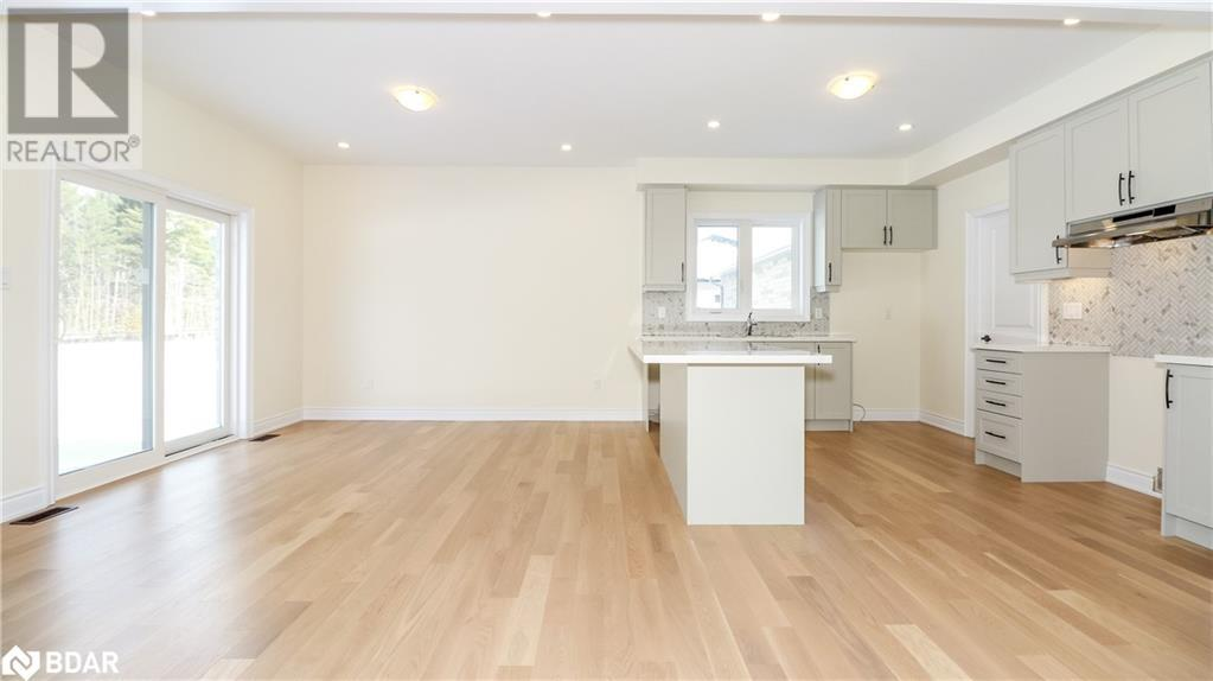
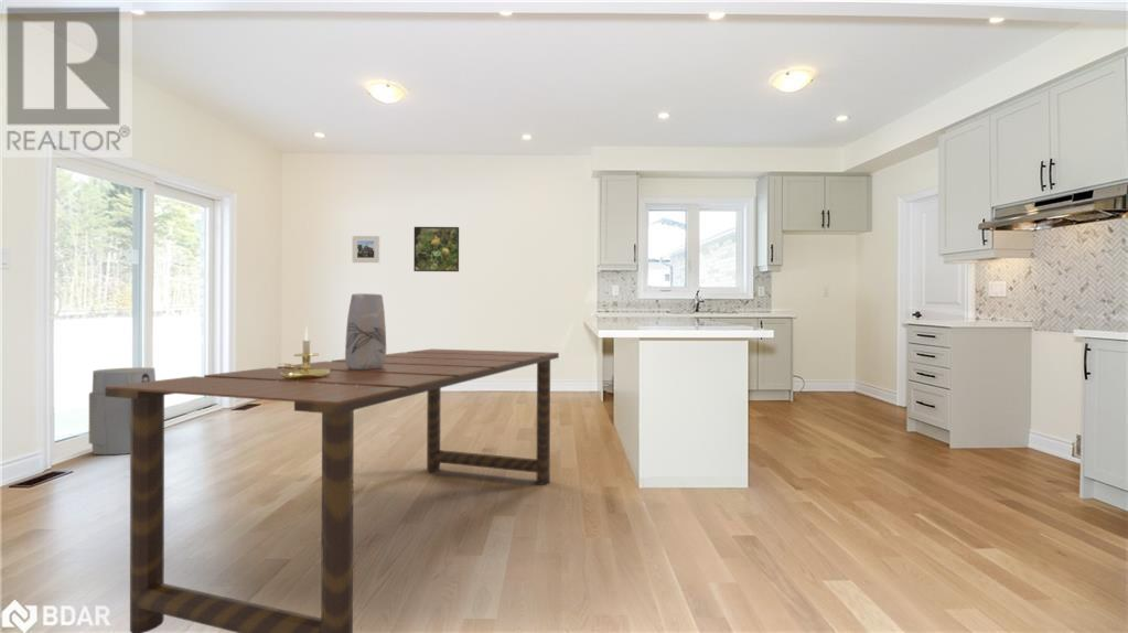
+ candle holder (303, 351)
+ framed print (365, 249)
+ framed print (436, 249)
+ dining table (427, 449)
+ vase (365, 330)
+ air purifier (122, 409)
